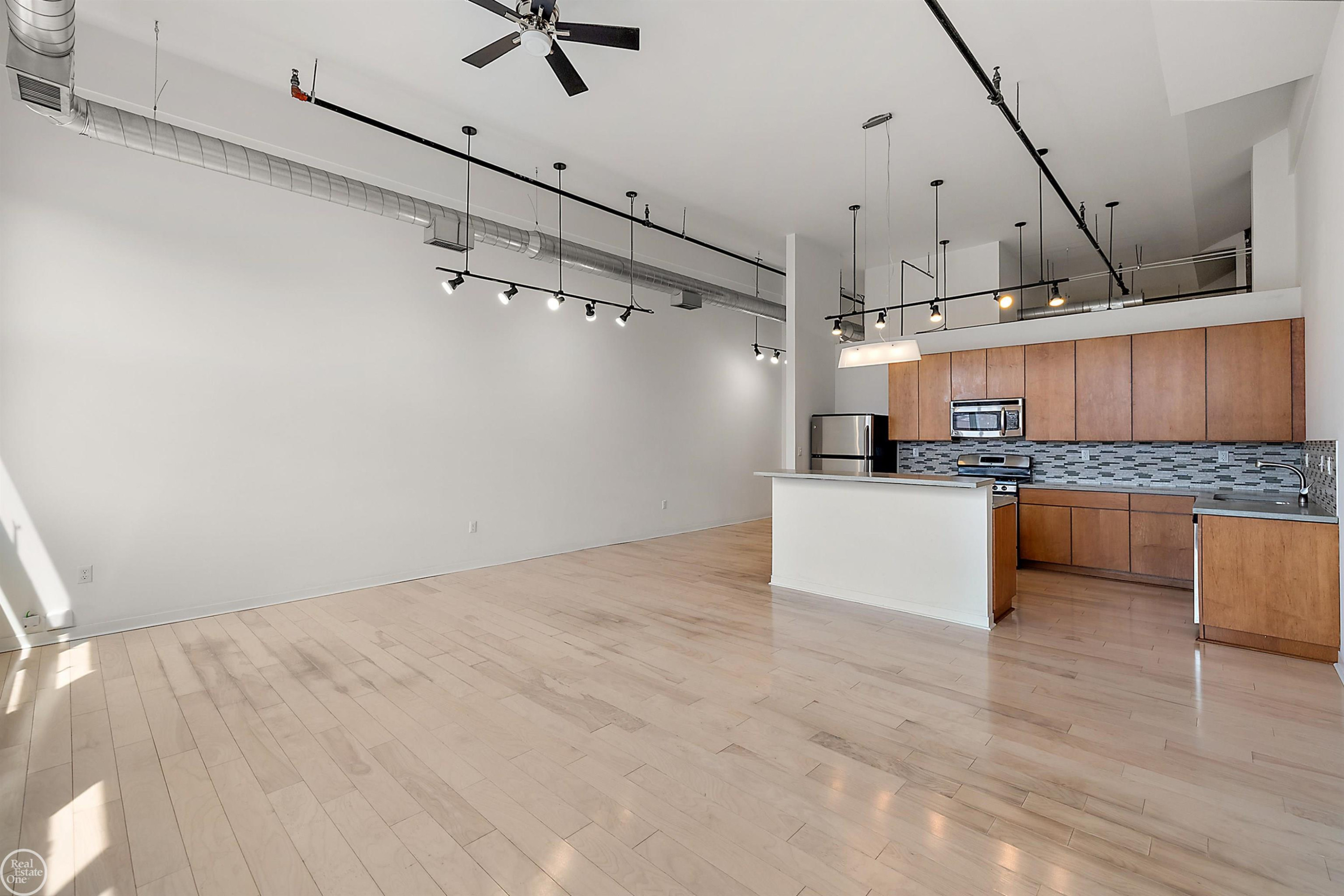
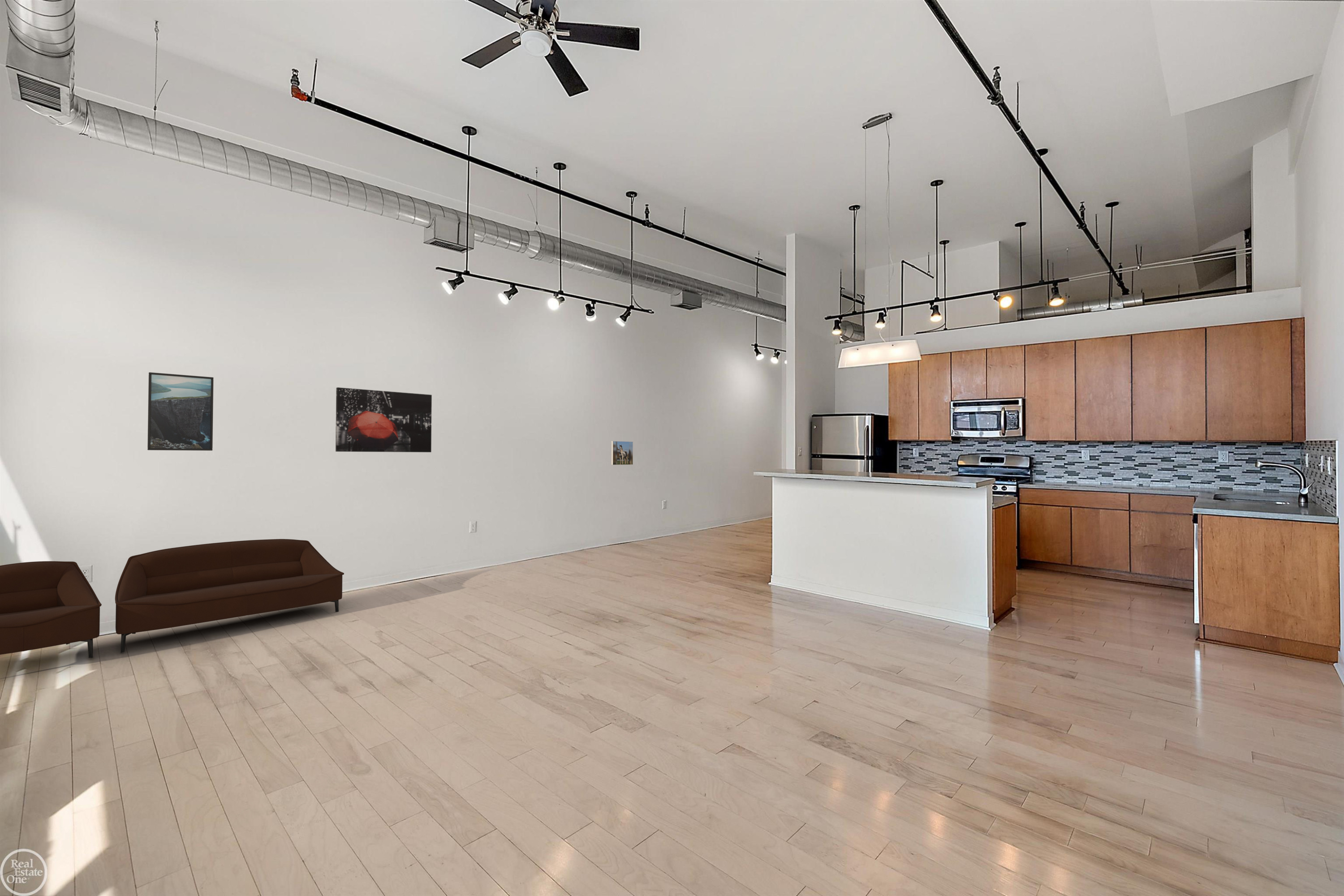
+ sofa (172, 593)
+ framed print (622, 453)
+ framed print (181, 412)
+ wall art (386, 421)
